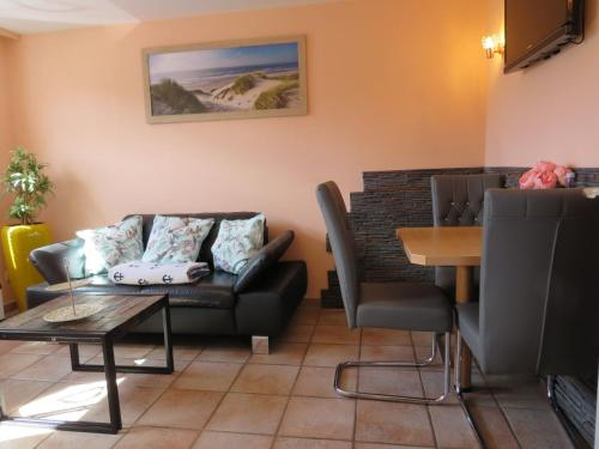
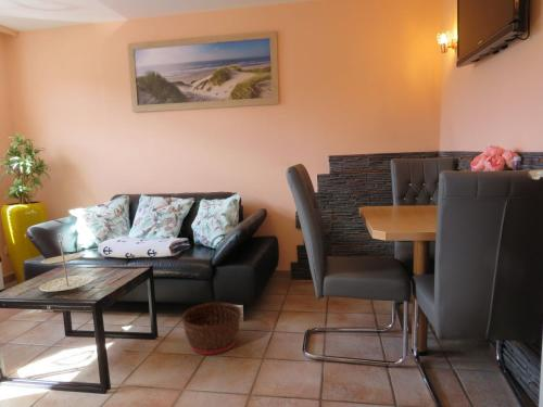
+ basket (212, 328)
